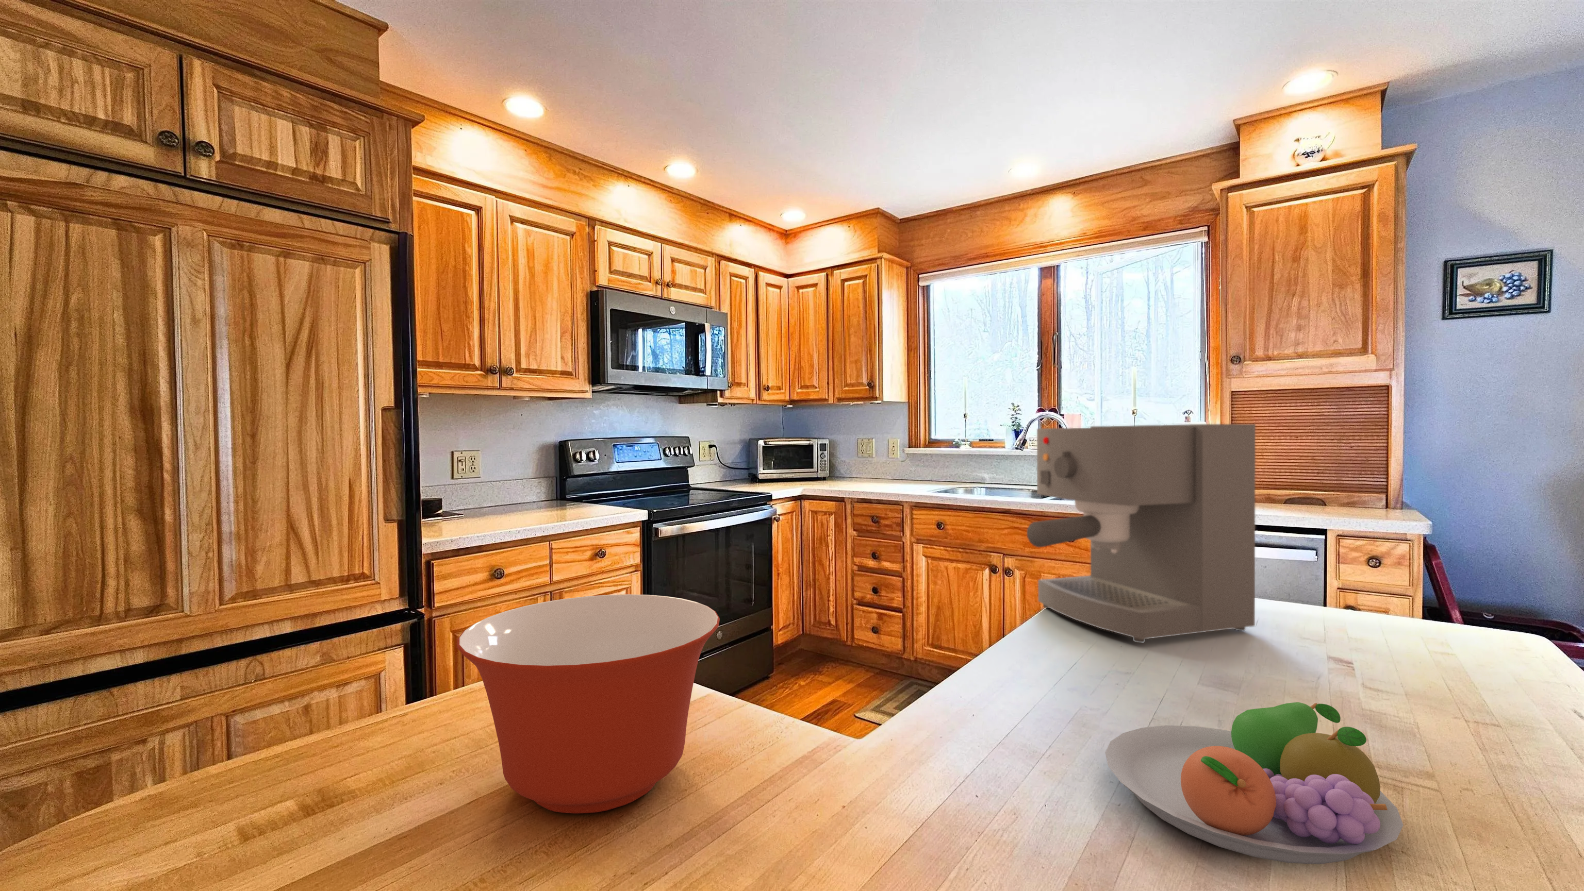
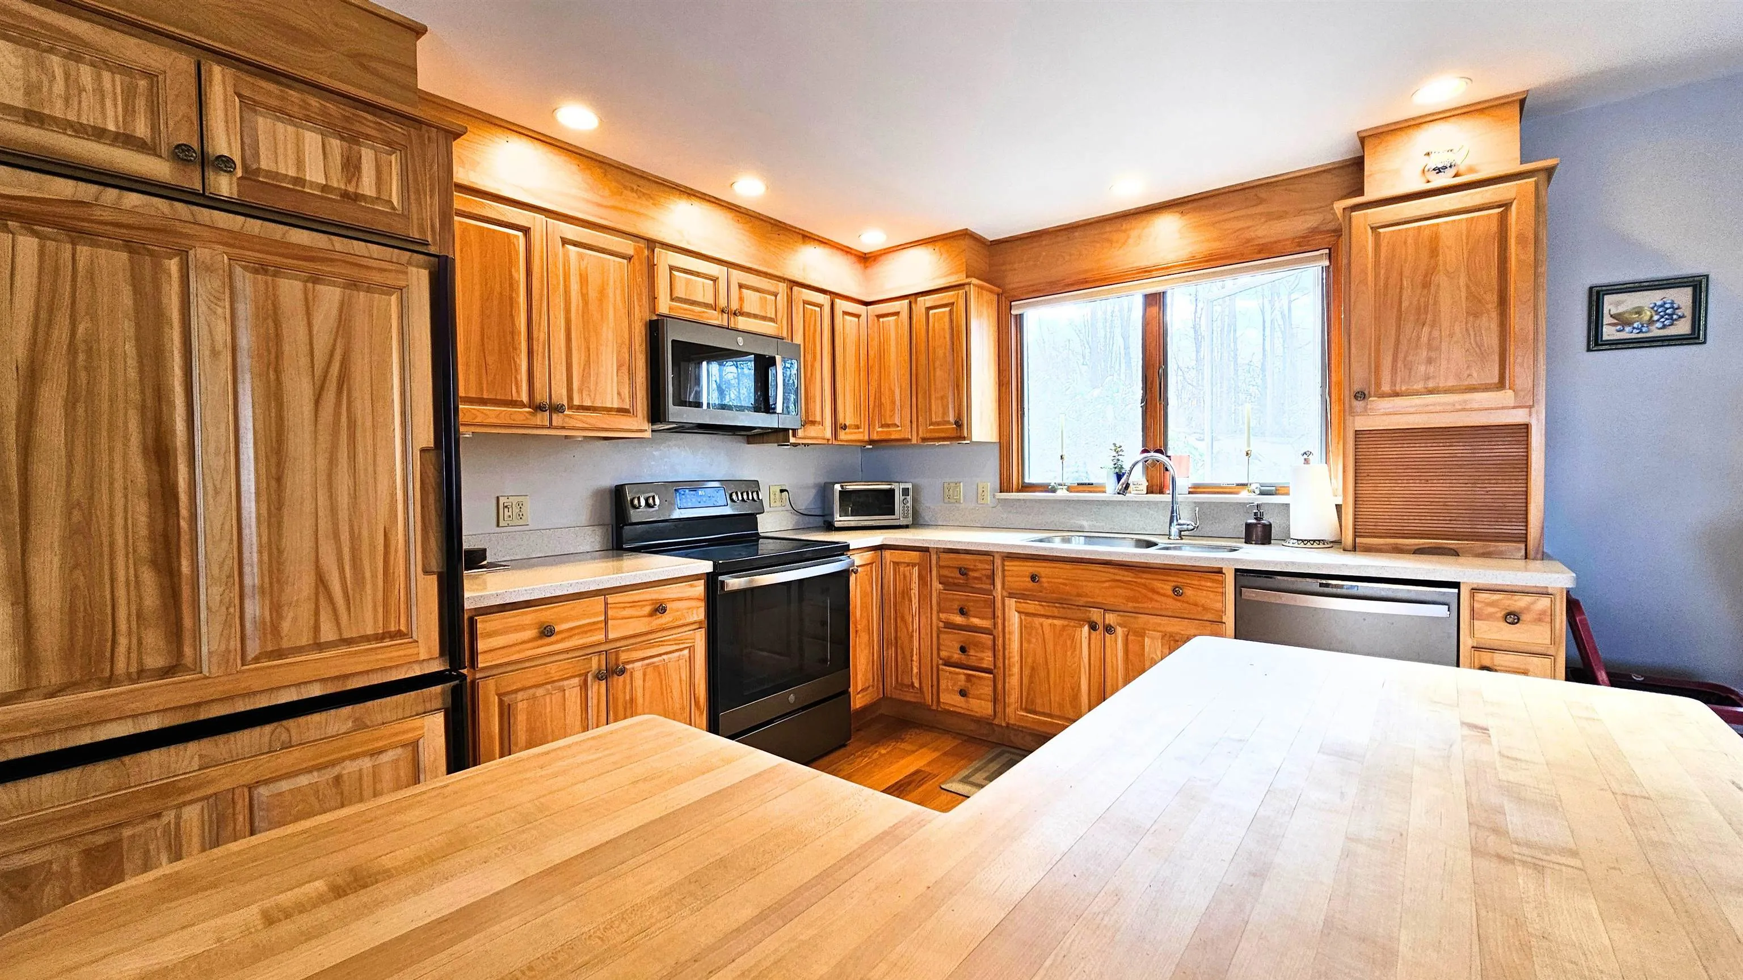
- fruit bowl (1249, 754)
- coffee maker (1138, 523)
- mixing bowl (596, 702)
